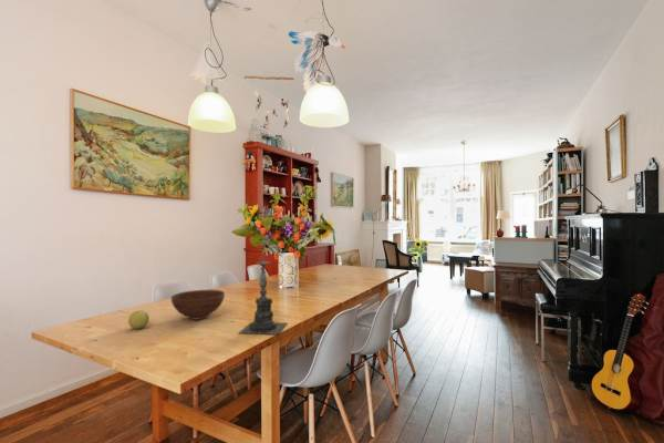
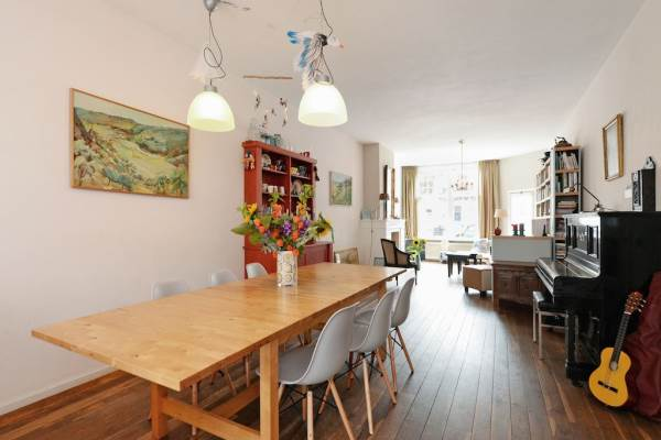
- candle holder (263, 289)
- apple (138, 319)
- bowl (198, 306)
